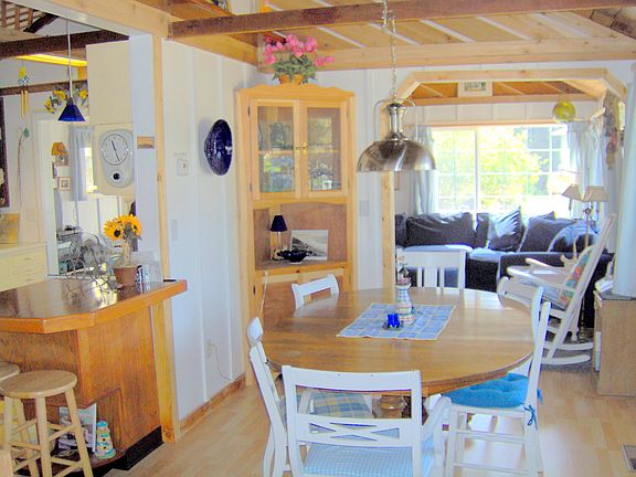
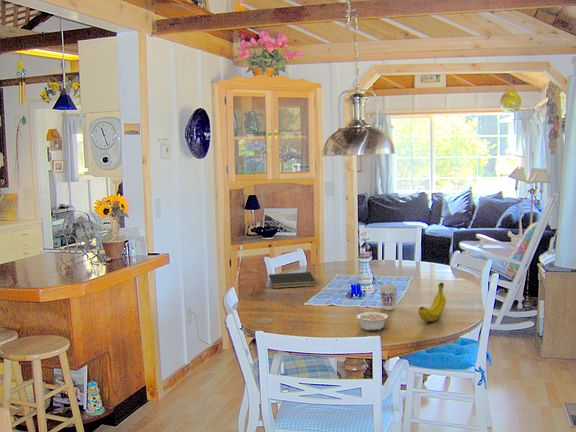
+ notepad (292, 279)
+ cup (388, 297)
+ legume (372, 321)
+ fruit (432, 304)
